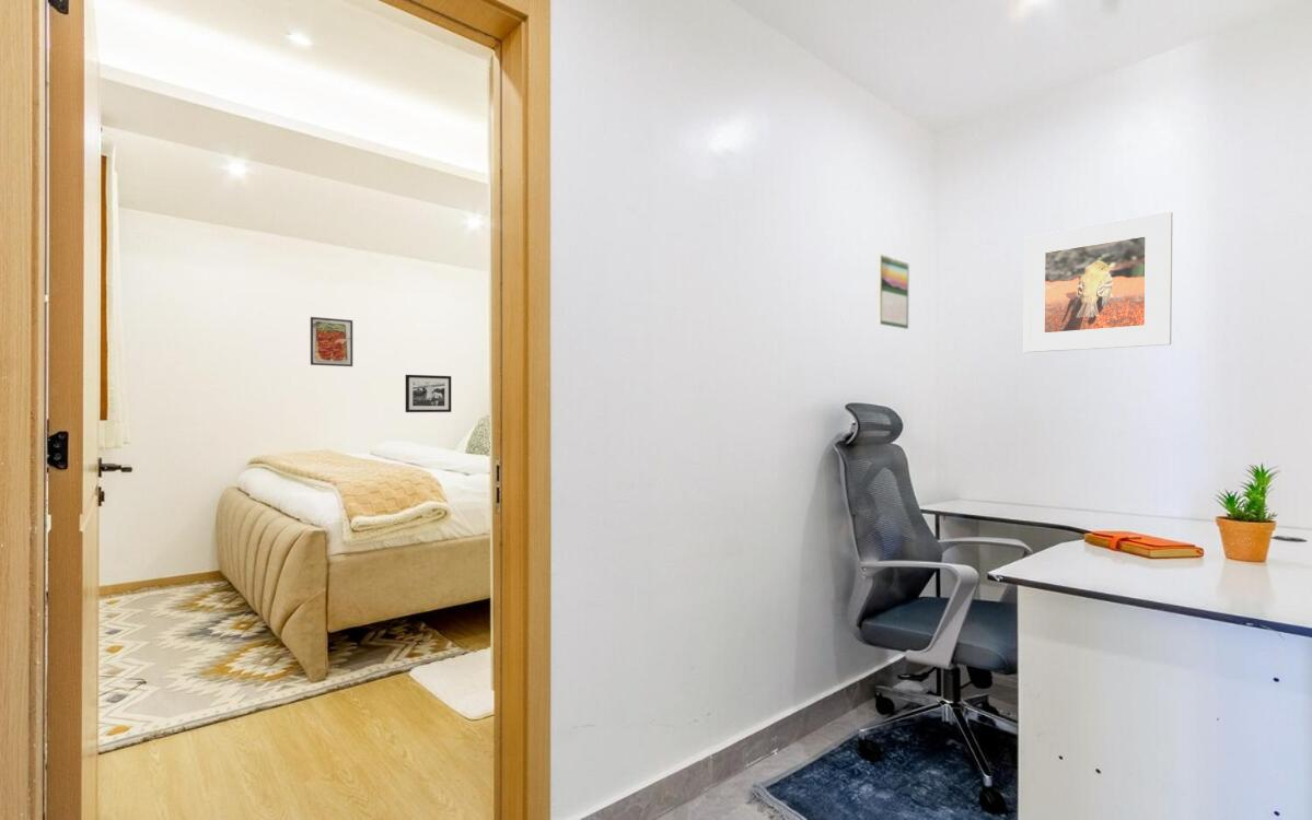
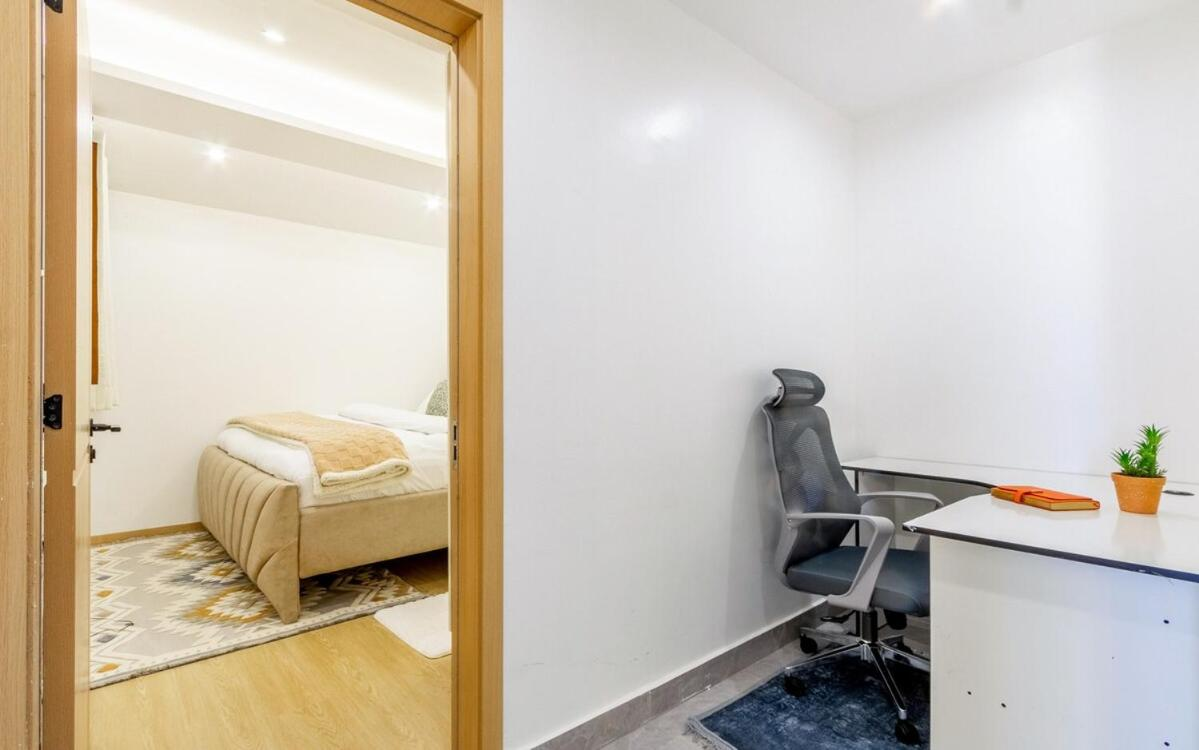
- calendar (894, 291)
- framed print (332, 342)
- picture frame (428, 394)
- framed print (1092, 286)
